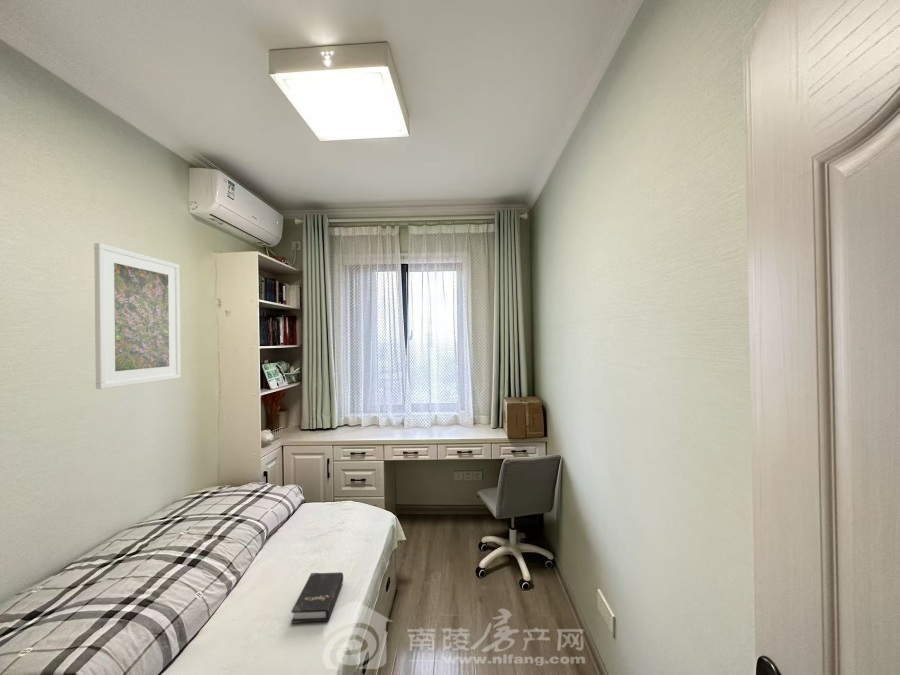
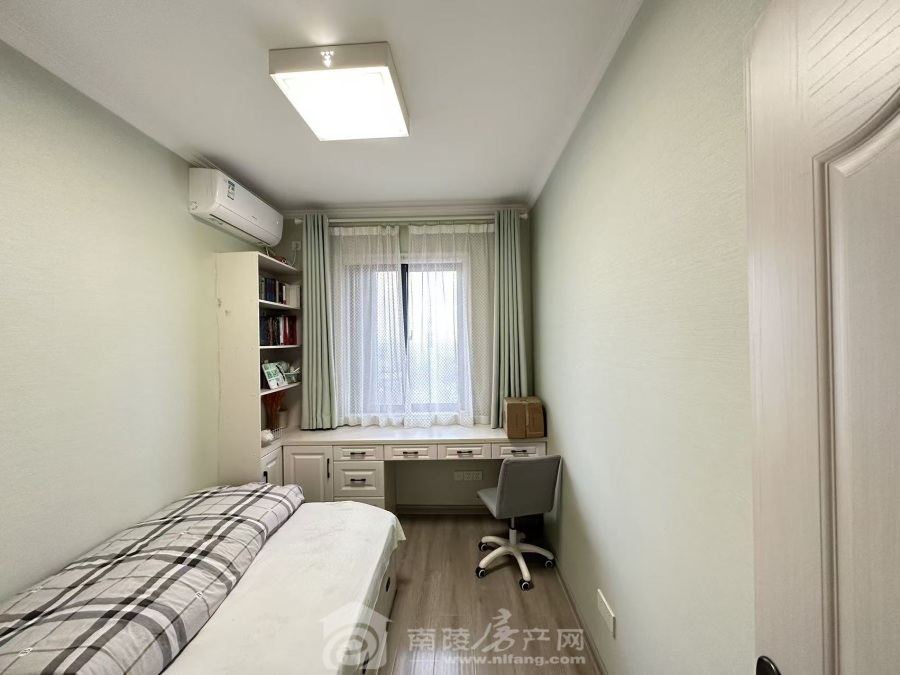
- hardback book (319, 595)
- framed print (142, 318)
